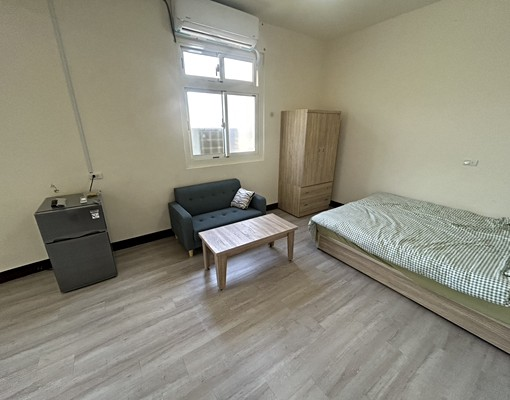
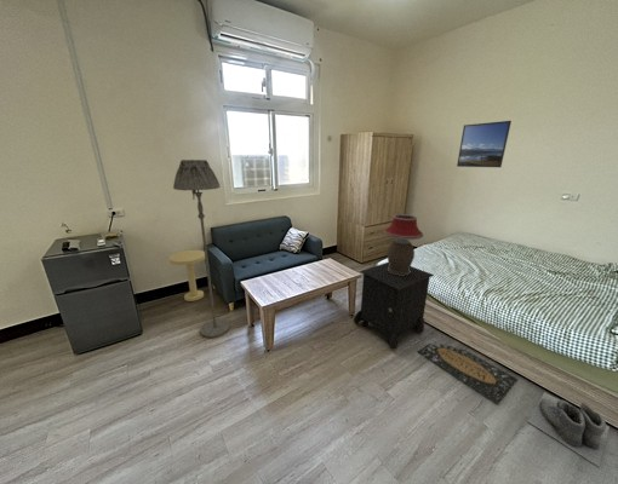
+ table lamp (401, 244)
+ floor lamp (205, 253)
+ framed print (481, 145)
+ doormat (464, 364)
+ side table (190, 276)
+ nightstand (391, 300)
+ boots (572, 413)
